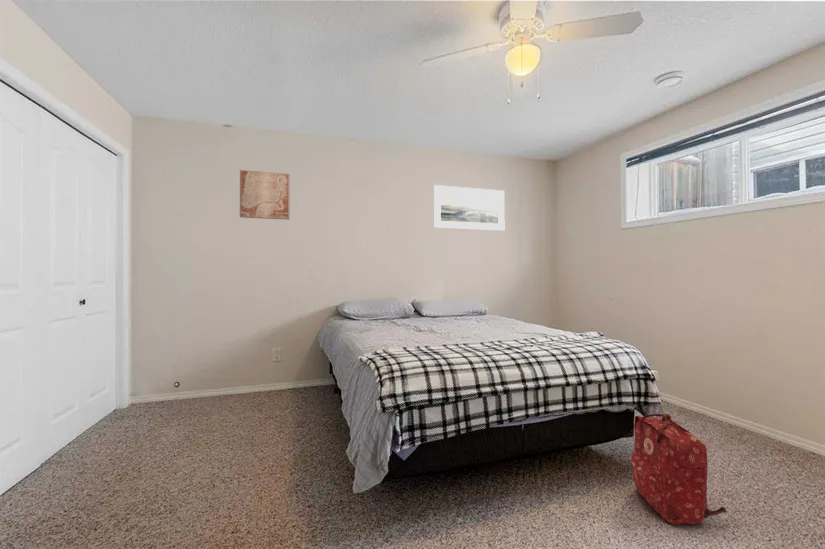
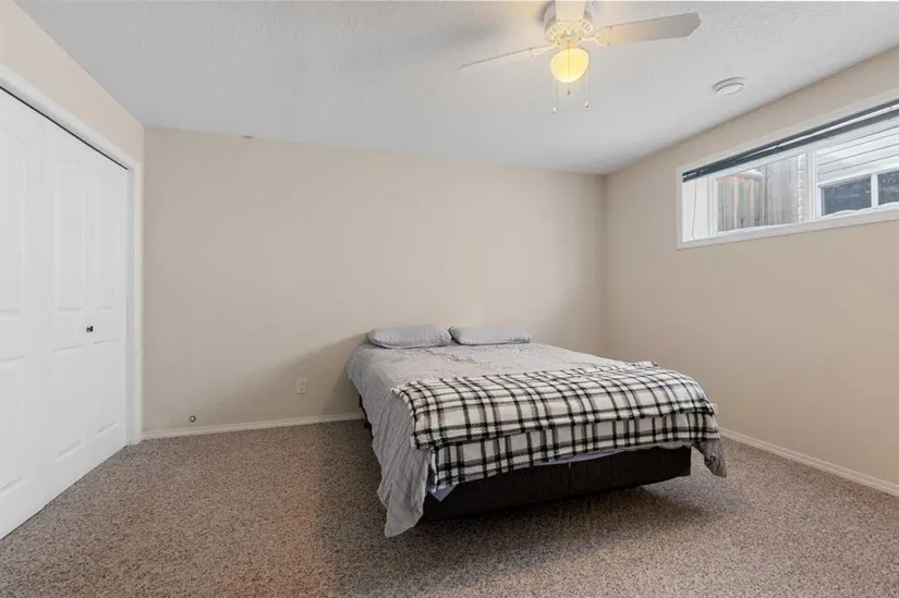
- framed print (470, 208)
- backpack (671, 459)
- wall art (265, 195)
